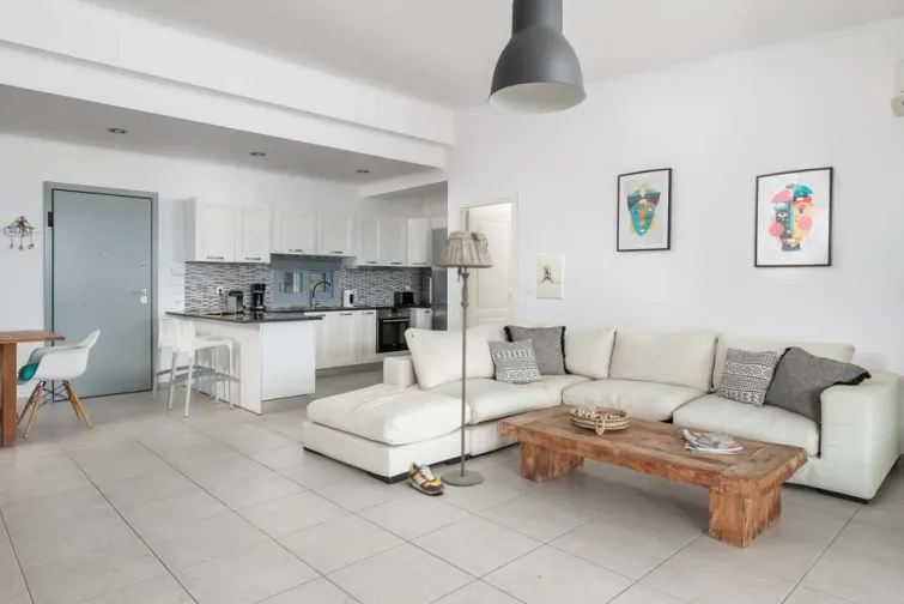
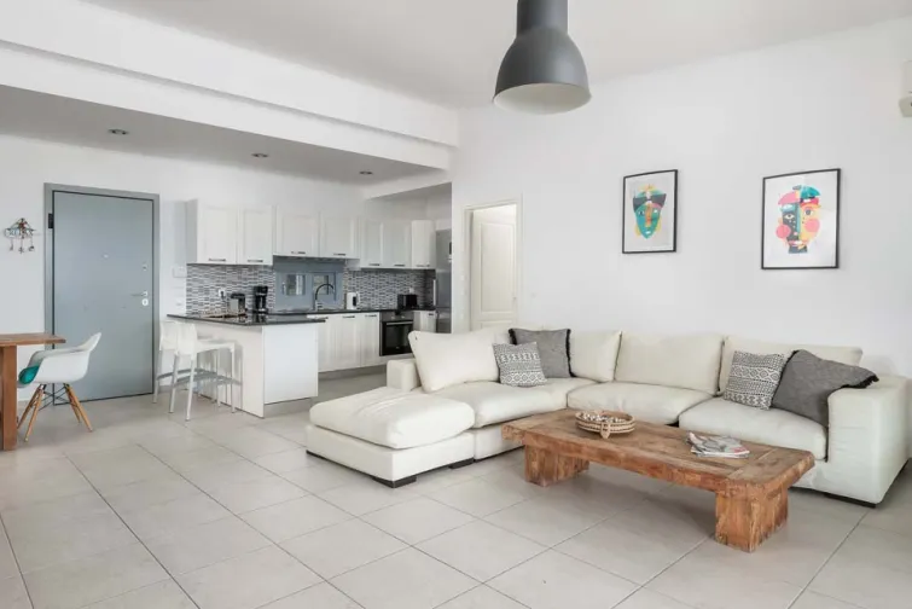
- floor lamp (463, 356)
- shoe (425, 477)
- wall sculpture (550, 276)
